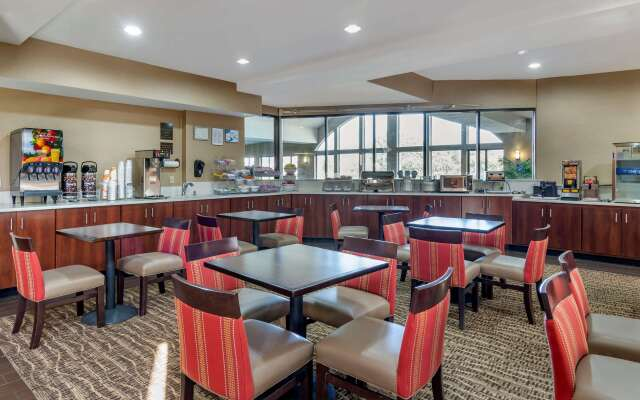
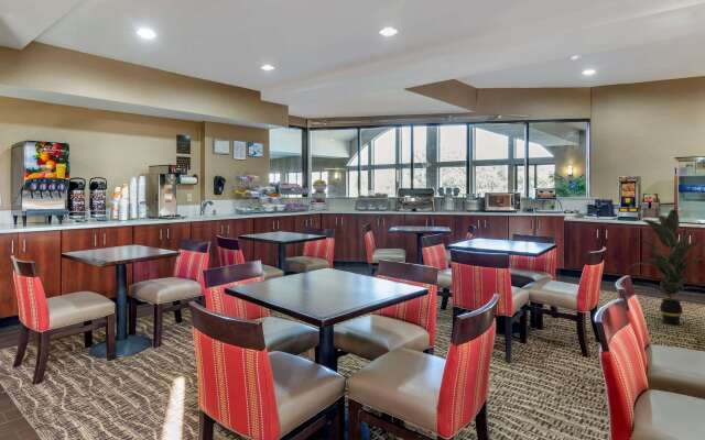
+ indoor plant (668, 266)
